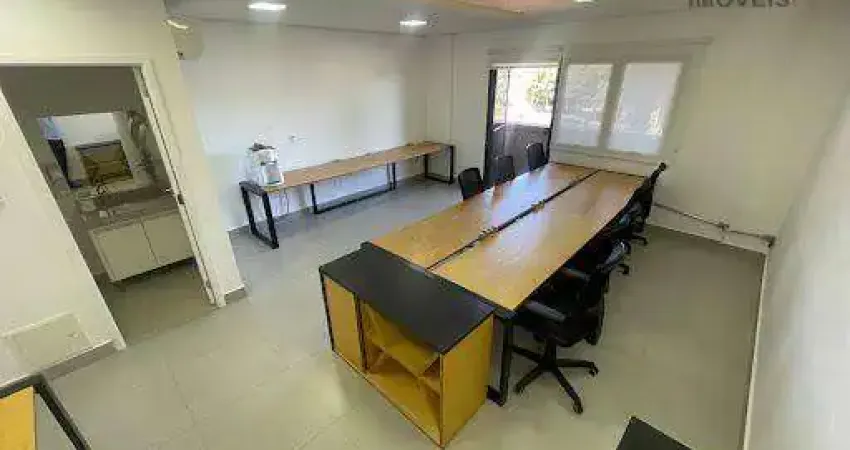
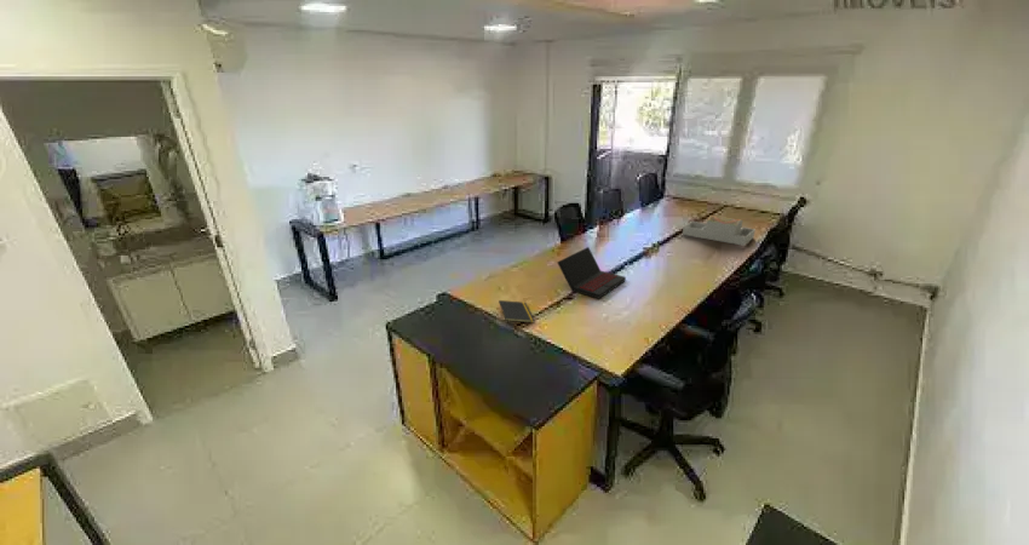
+ notepad (516, 310)
+ architectural model (719, 225)
+ laptop (592, 270)
